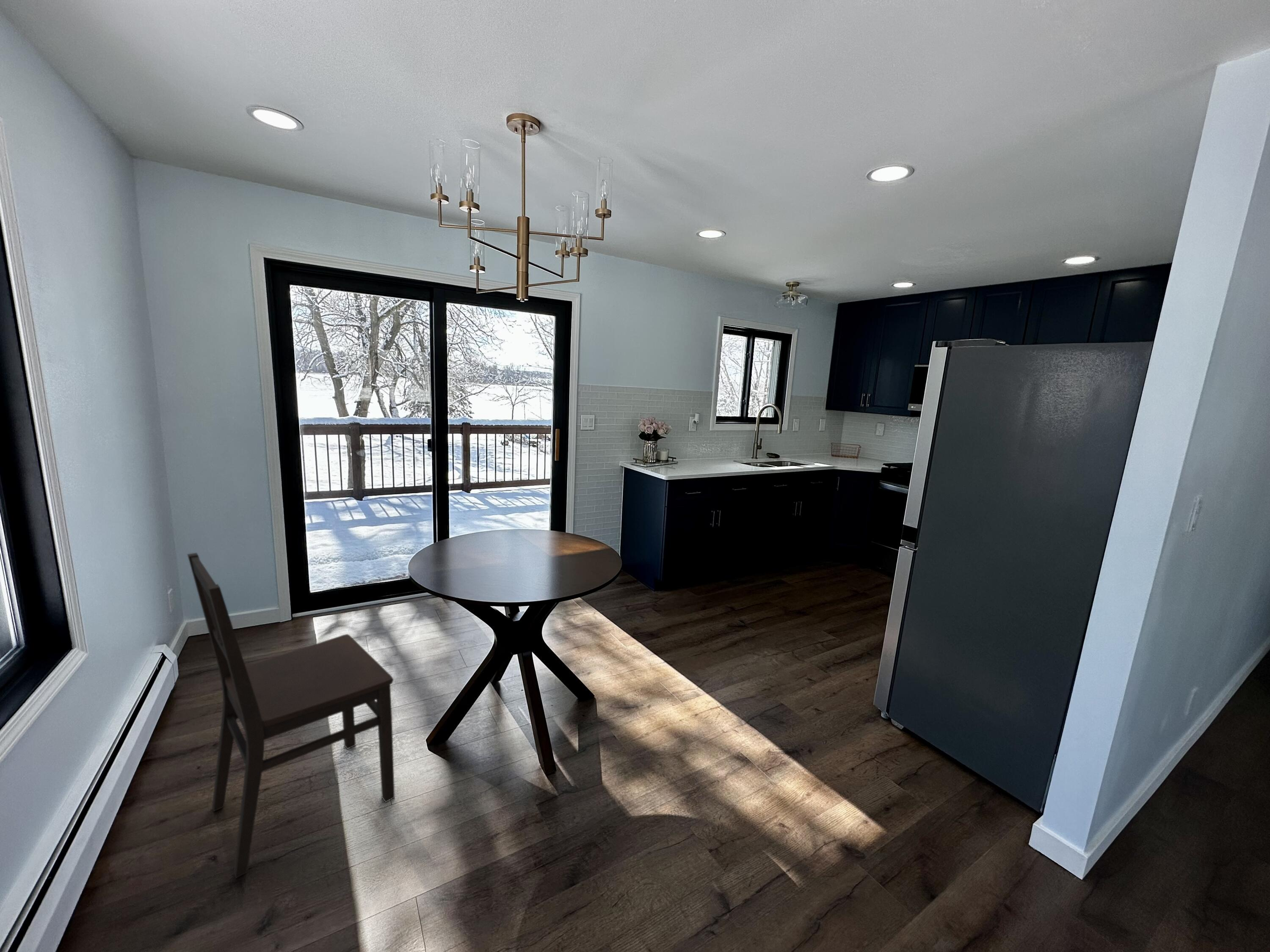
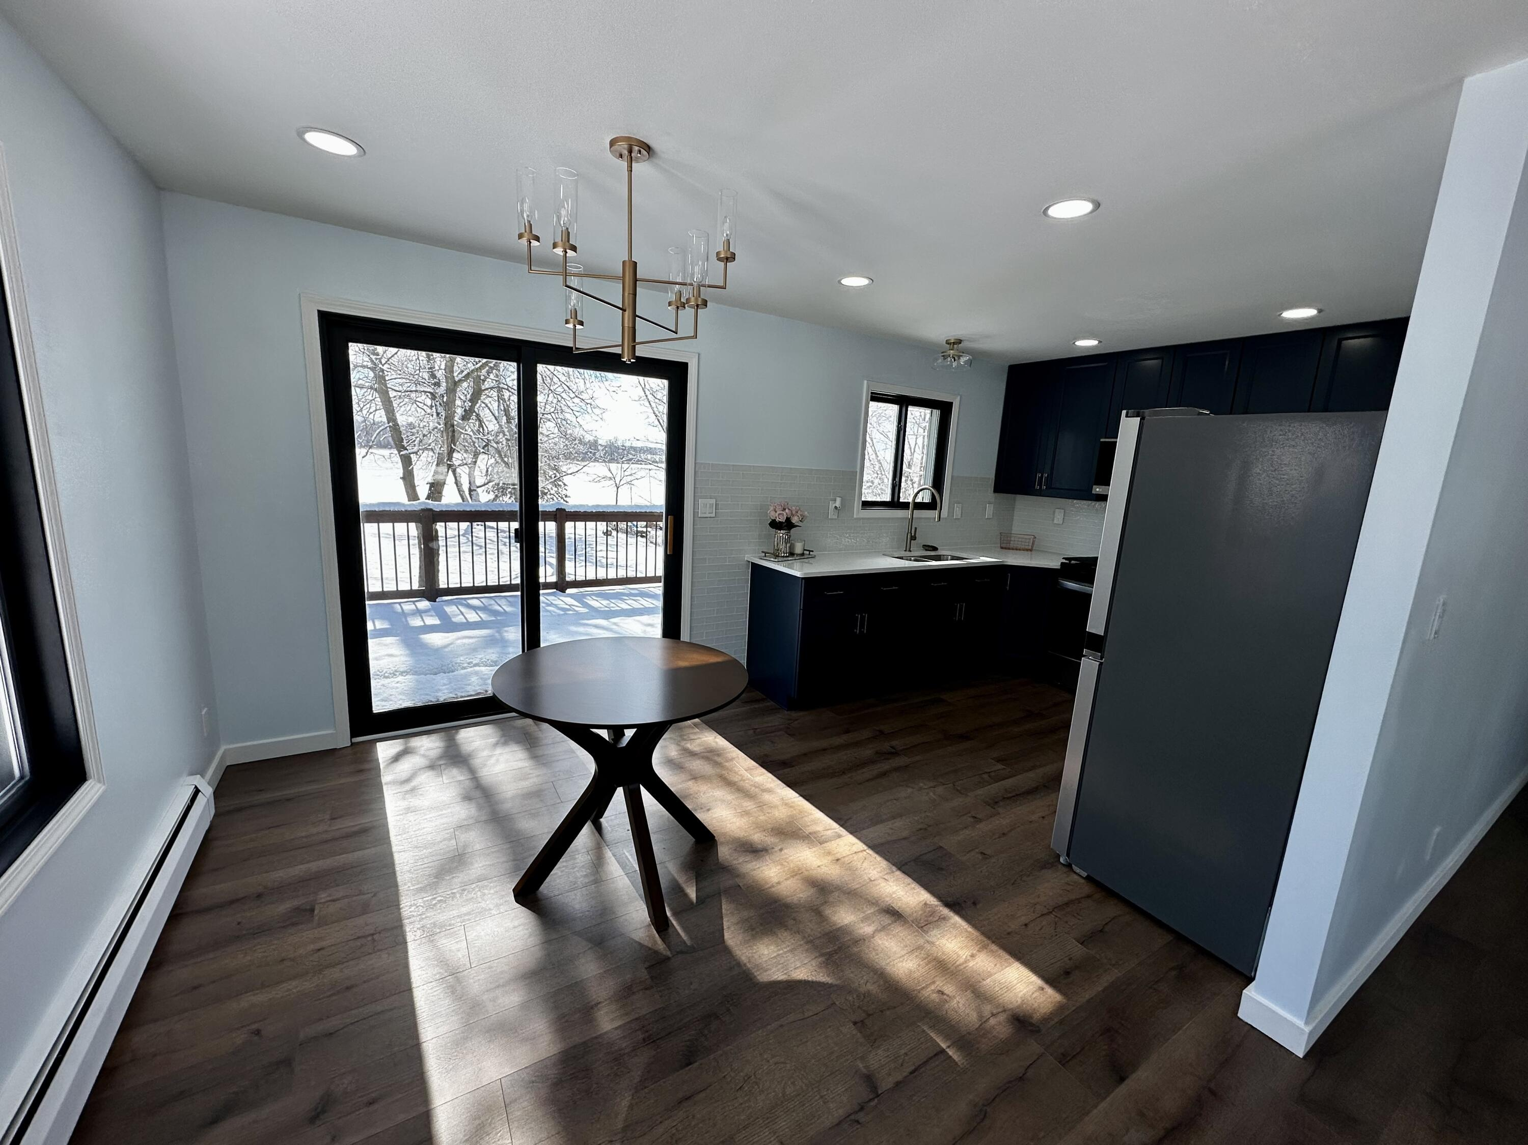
- dining chair (298, 682)
